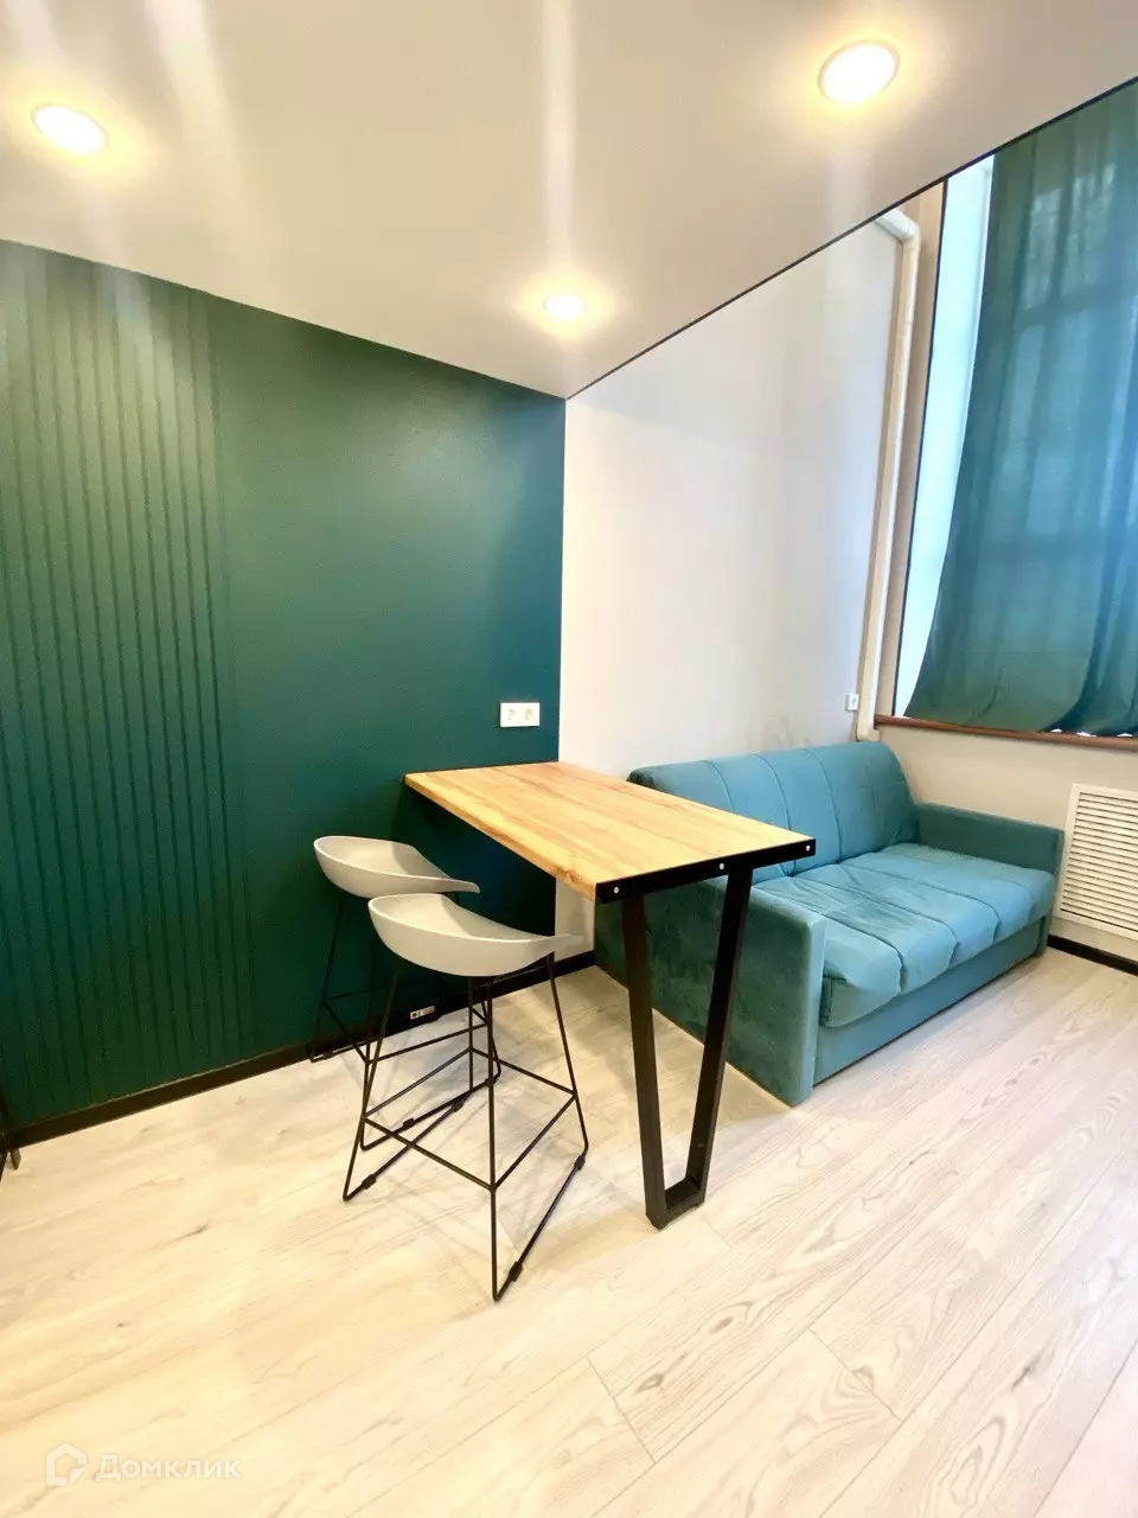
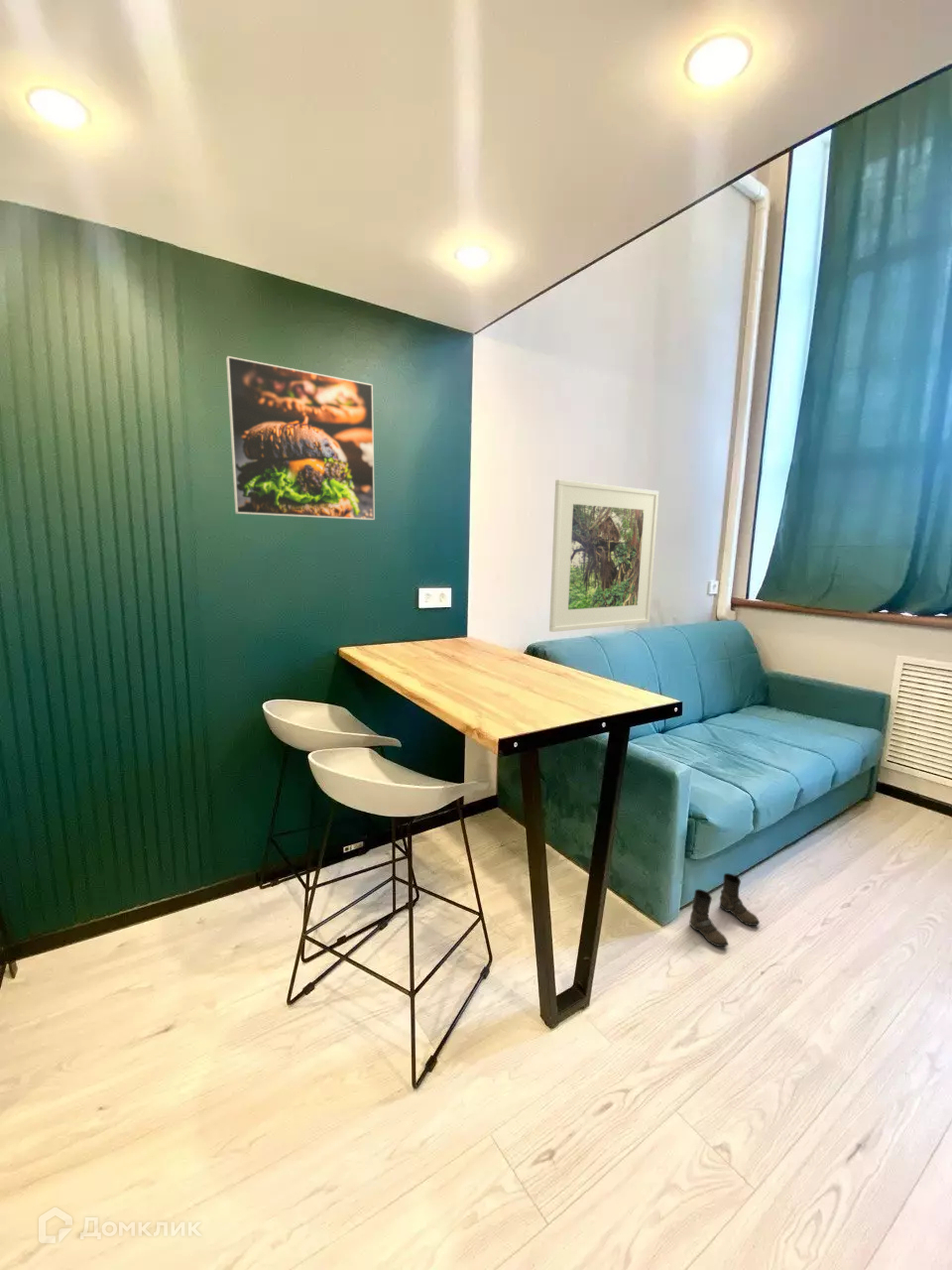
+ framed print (606, 558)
+ boots (725, 908)
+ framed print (306, 445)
